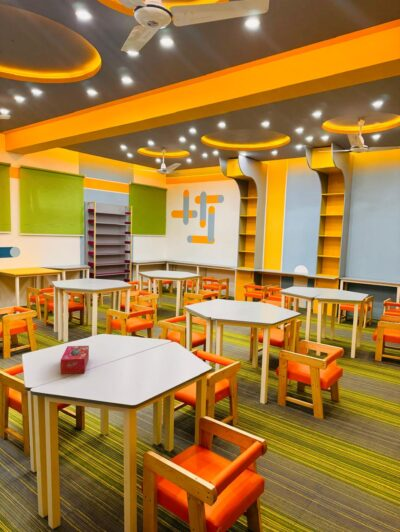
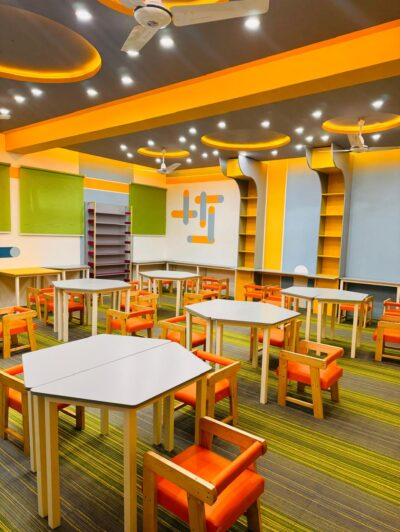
- tissue box (75, 359)
